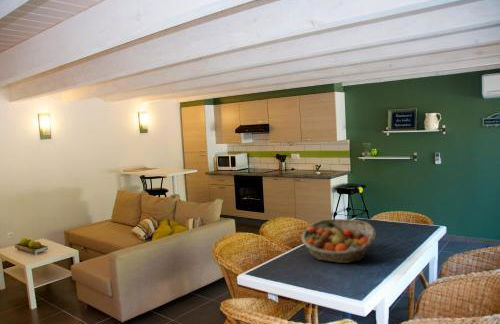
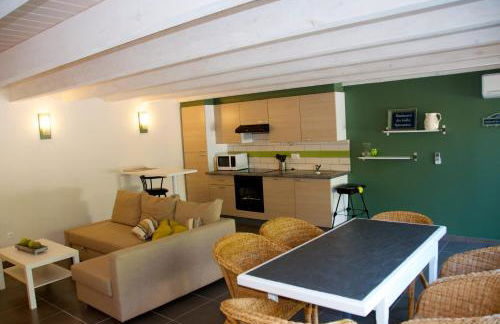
- fruit basket (337, 240)
